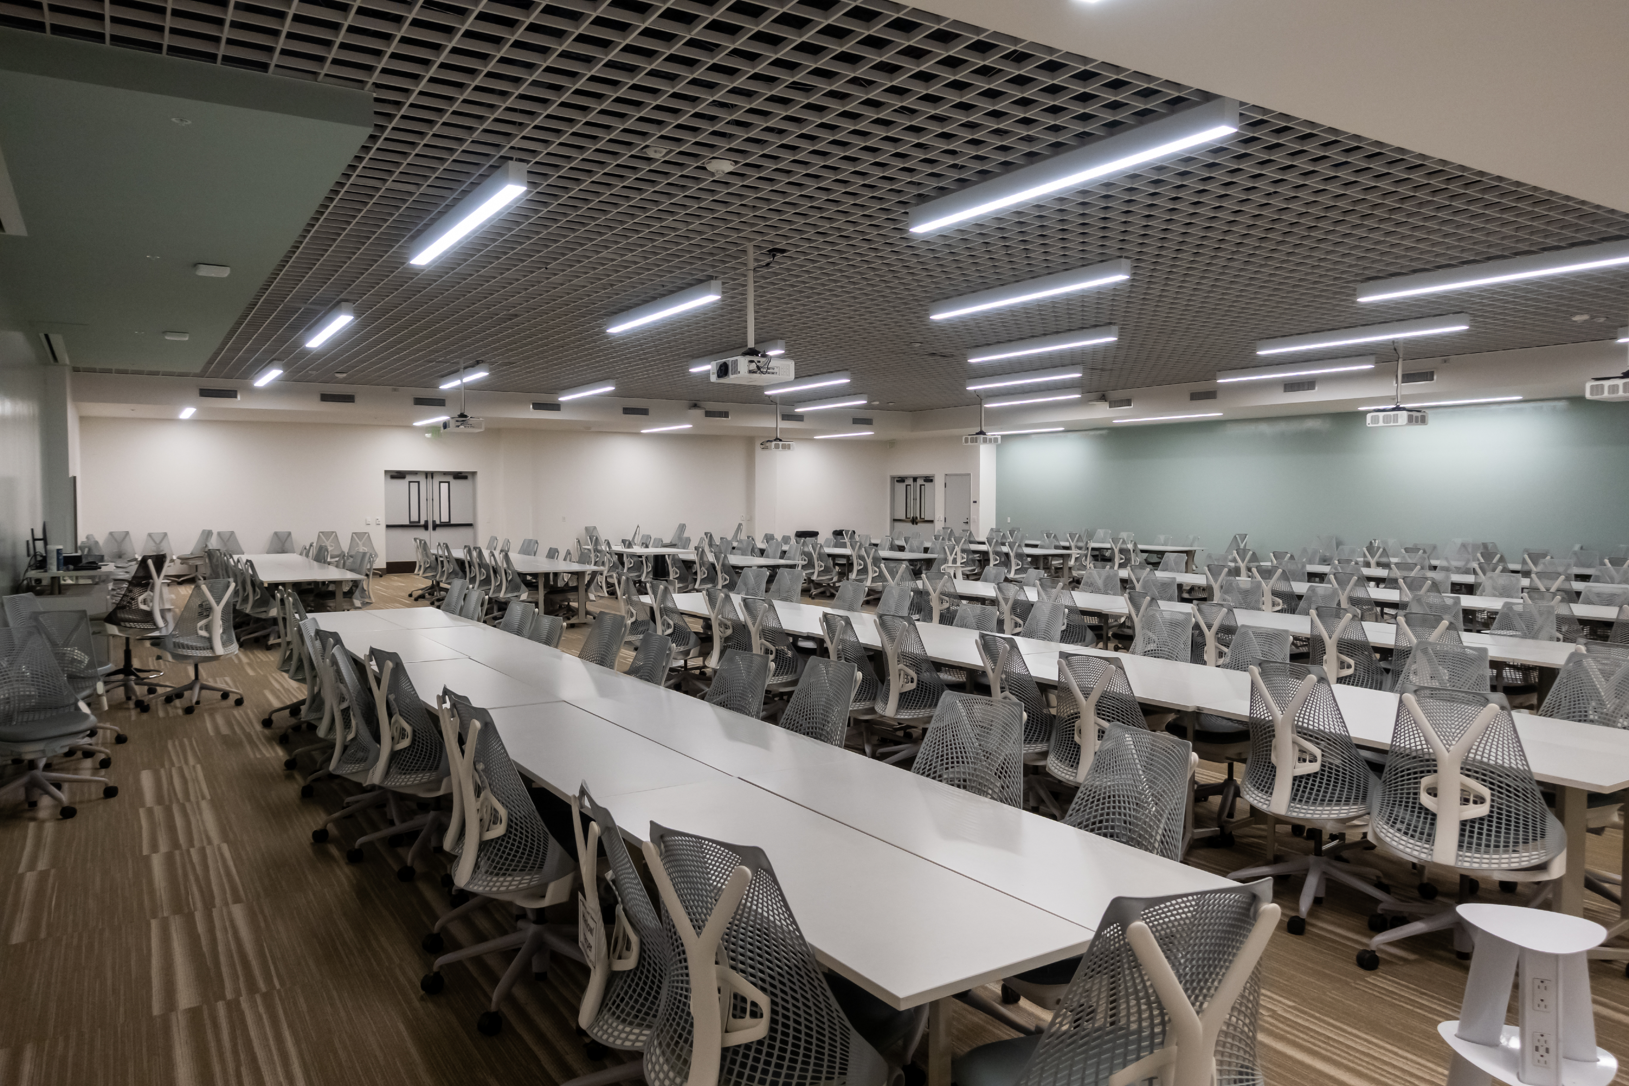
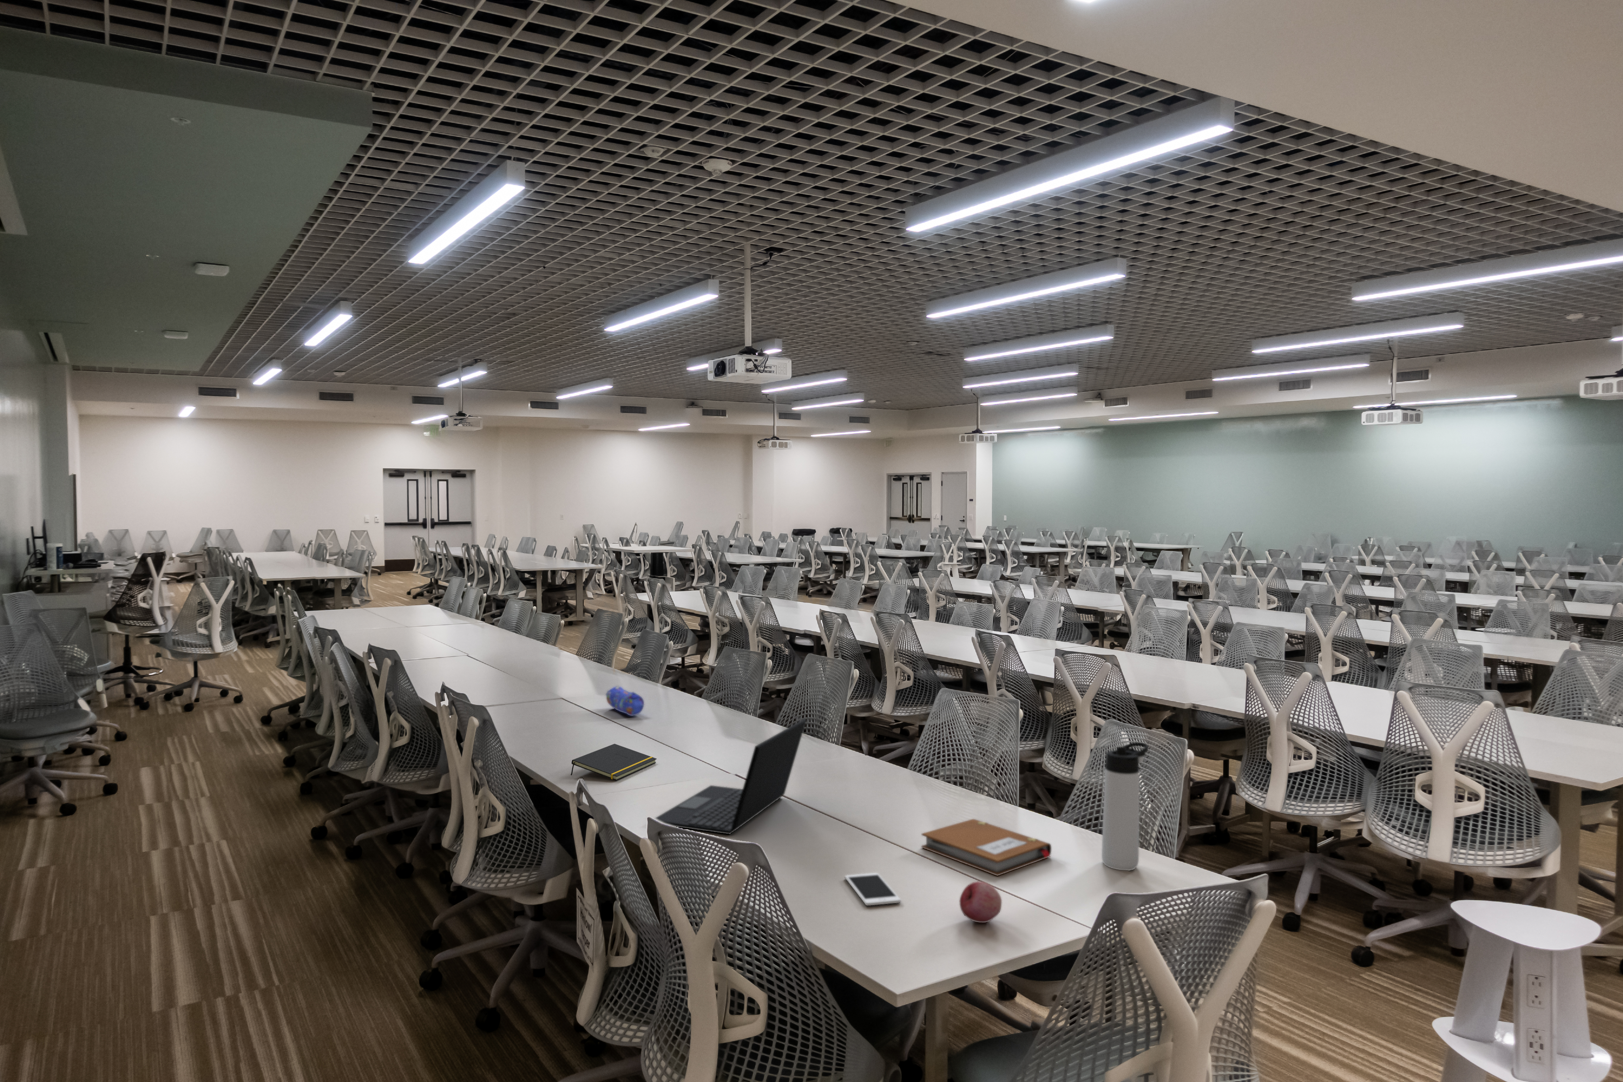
+ cell phone (872, 889)
+ laptop (746, 774)
+ notebook (988, 845)
+ thermos bottle (1127, 805)
+ notepad (615, 761)
+ pencil case (624, 700)
+ fruit (981, 902)
